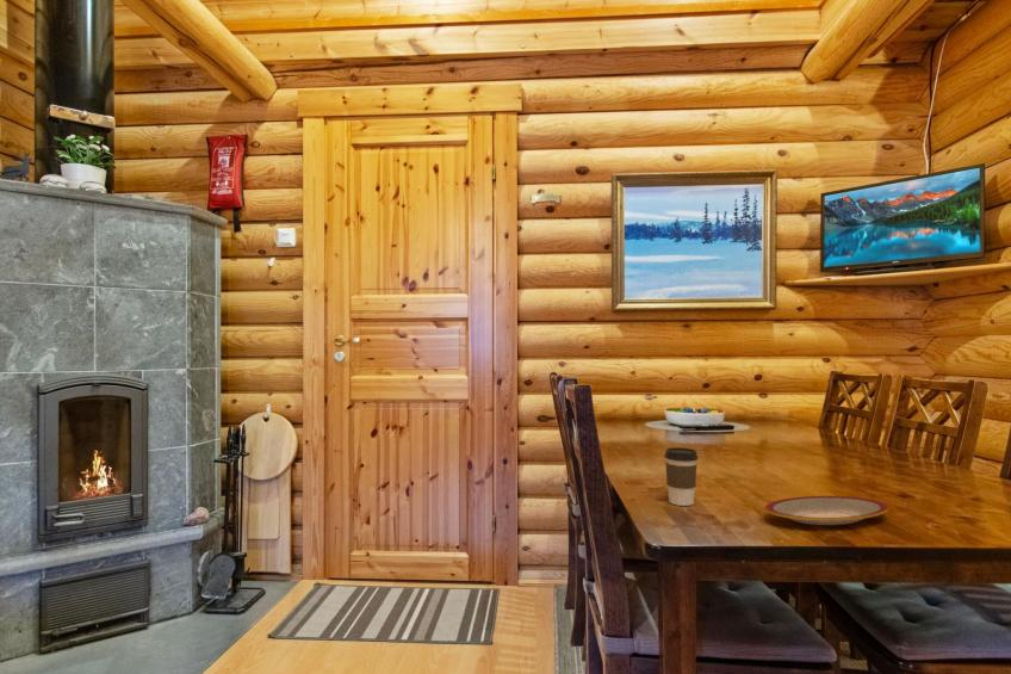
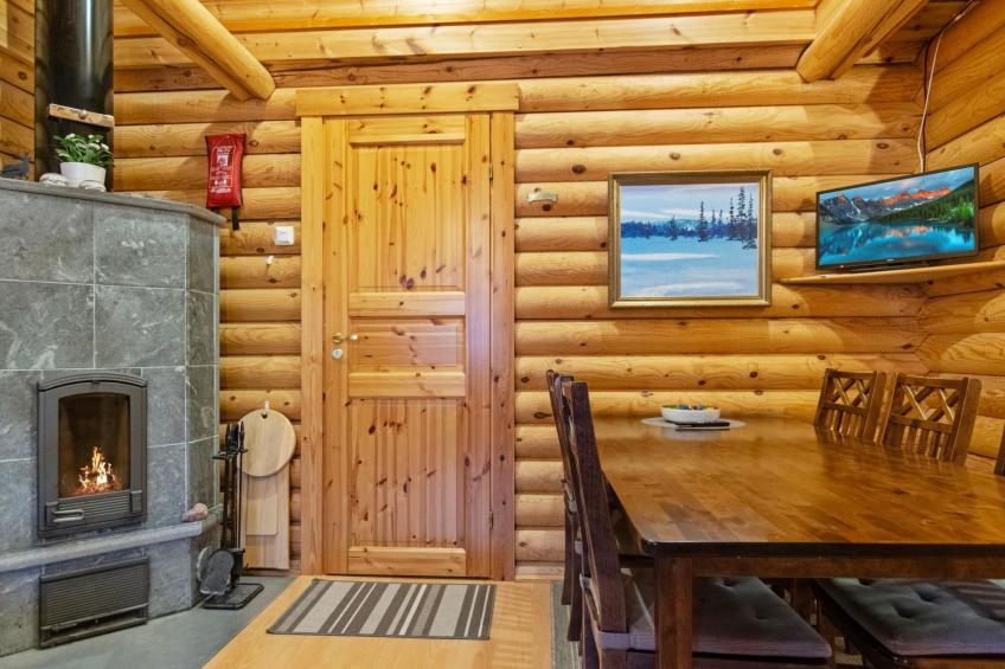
- plate (826, 512)
- coffee cup (681, 476)
